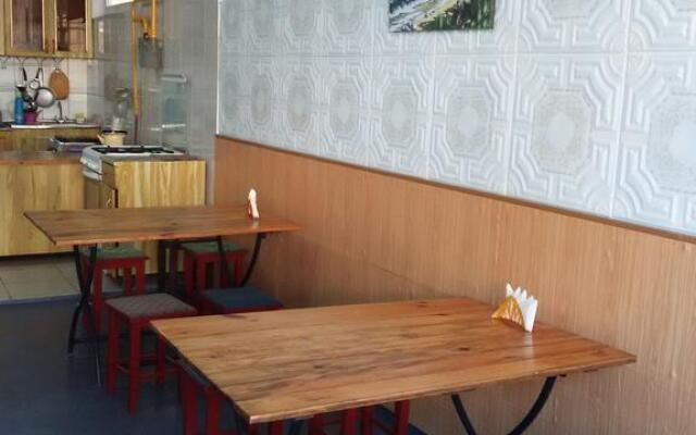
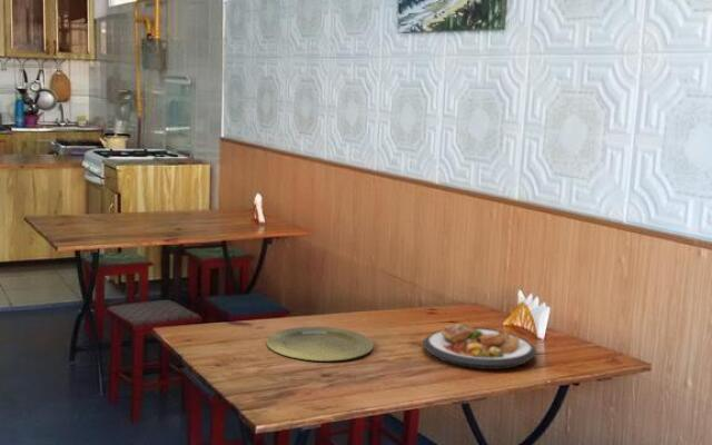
+ plate (319, 343)
+ plate (479, 343)
